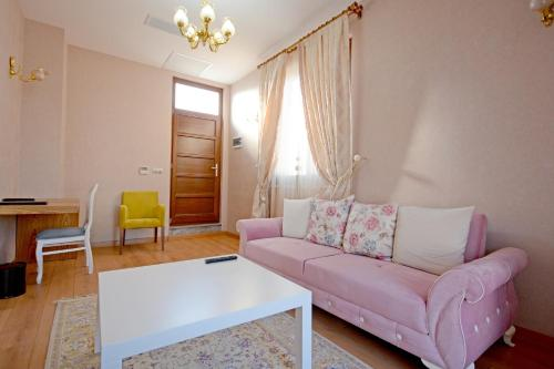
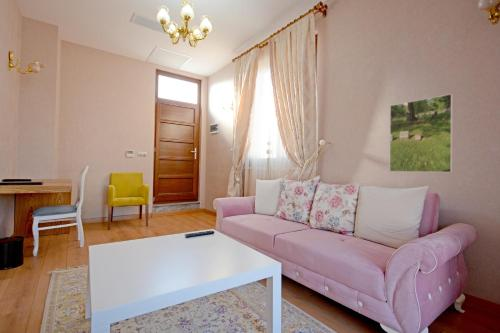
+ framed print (418, 136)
